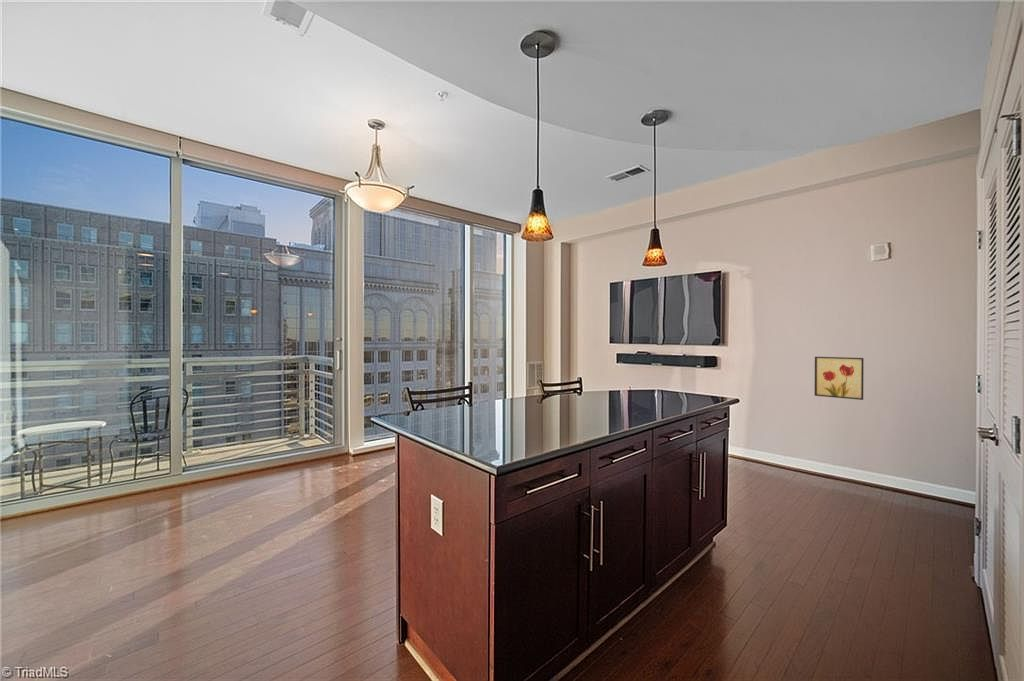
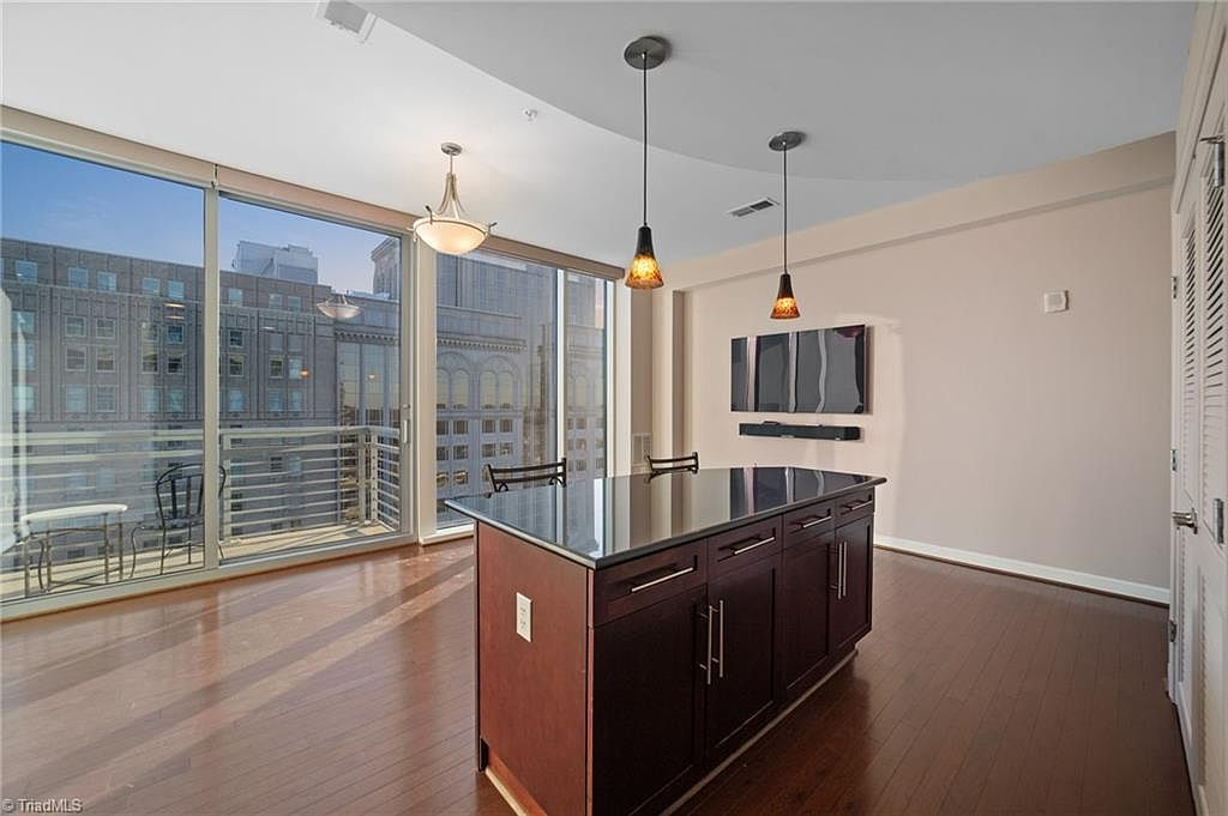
- wall art (838, 377)
